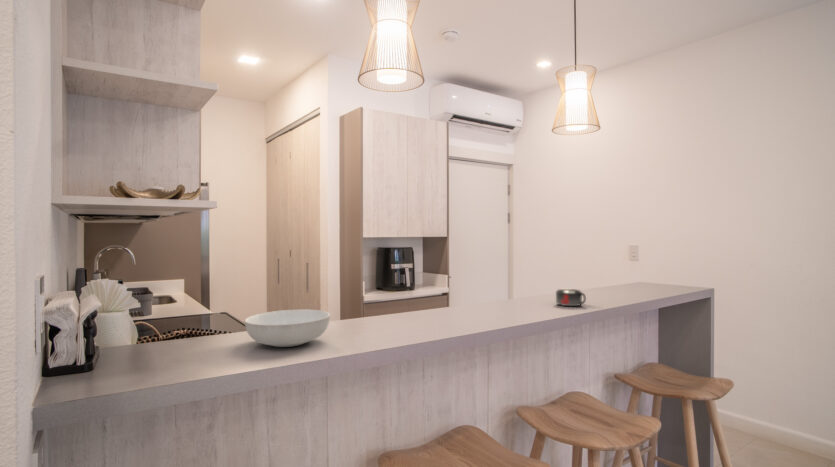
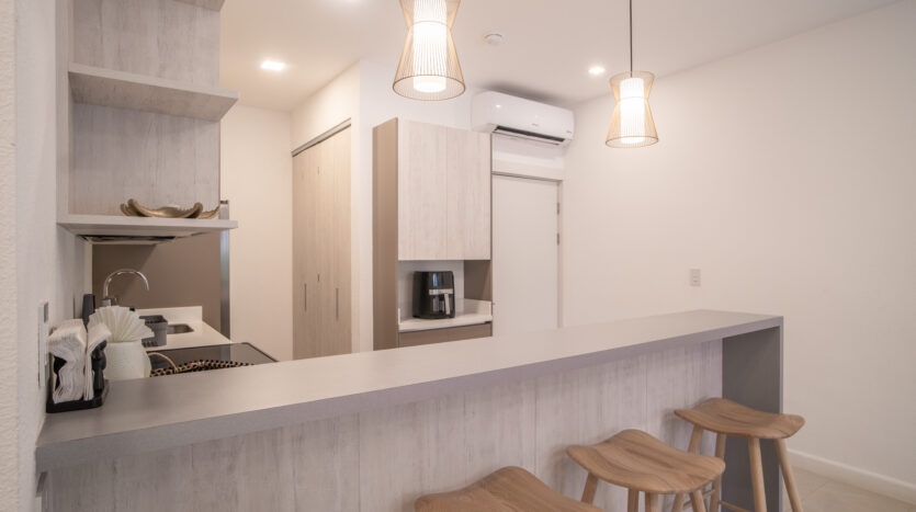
- mug (571, 297)
- serving bowl (288, 329)
